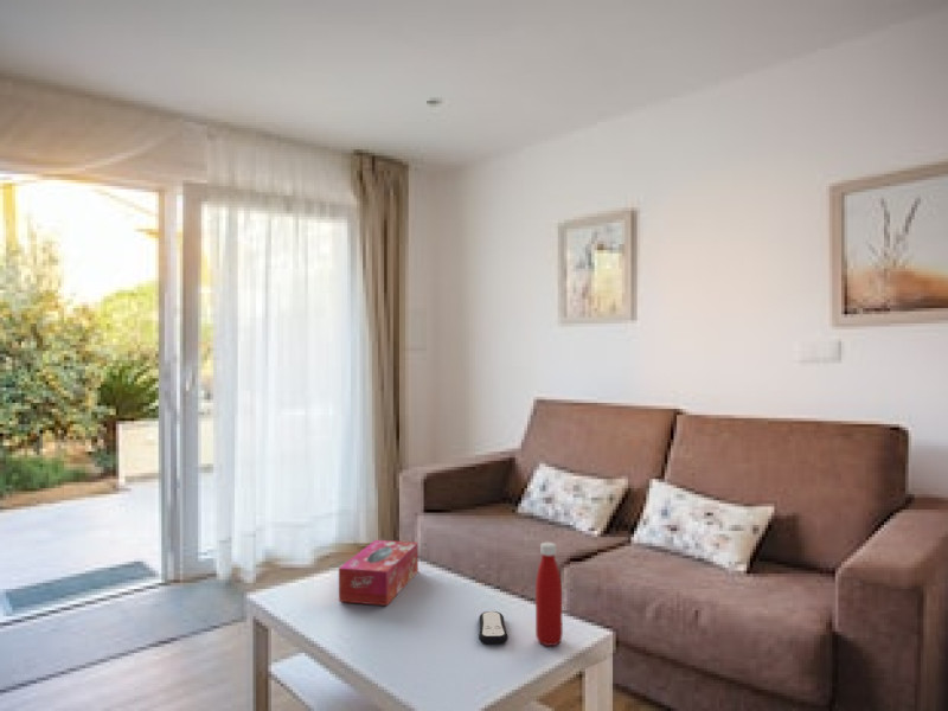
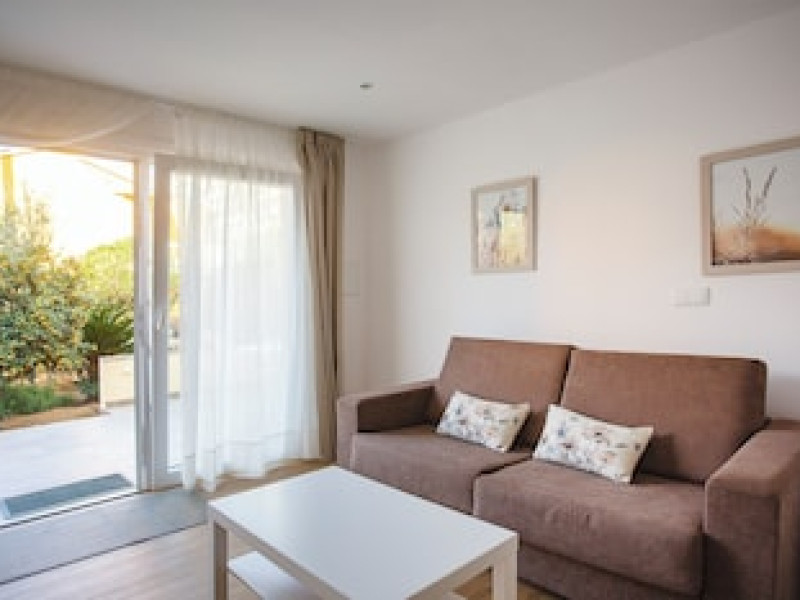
- bottle (549, 592)
- remote control (492, 626)
- tissue box (380, 570)
